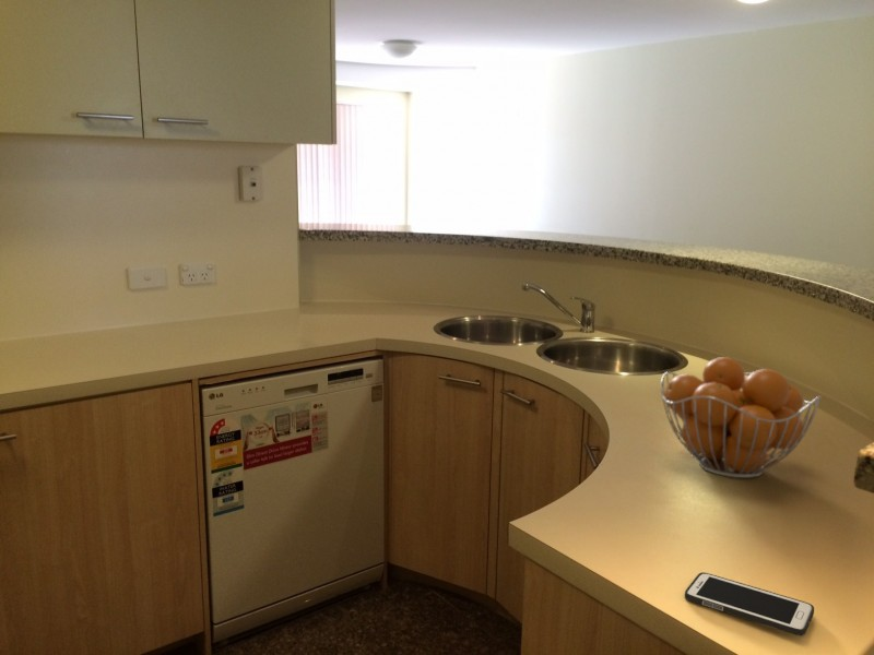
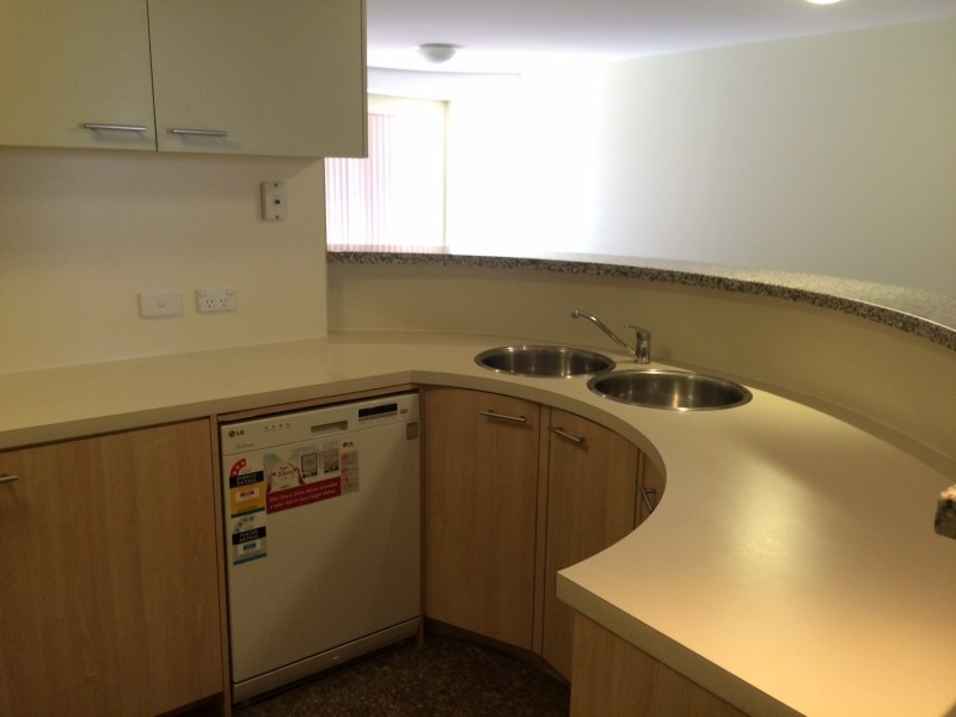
- cell phone (747, 602)
- fruit basket (734, 415)
